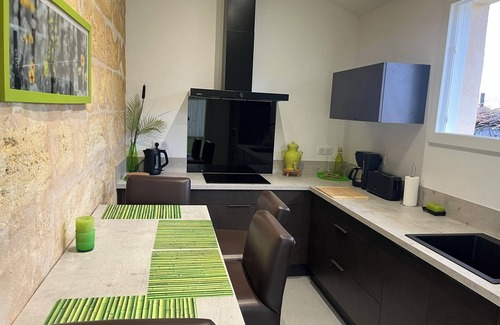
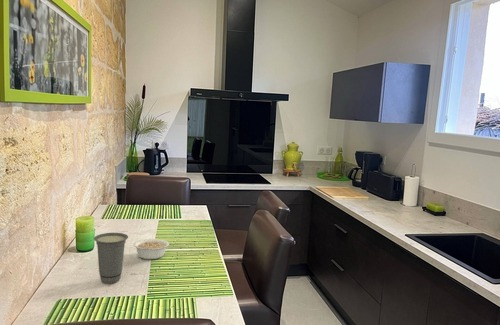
+ cup (110, 258)
+ legume (152, 248)
